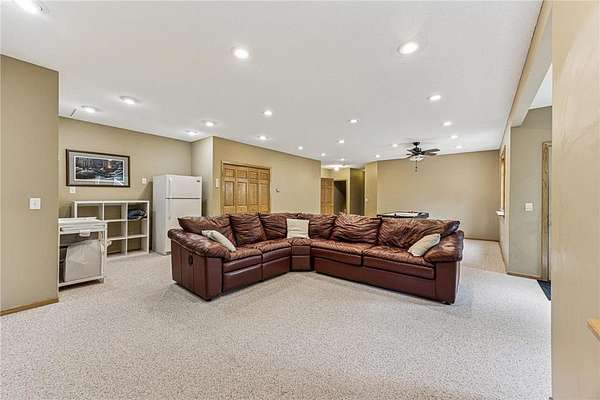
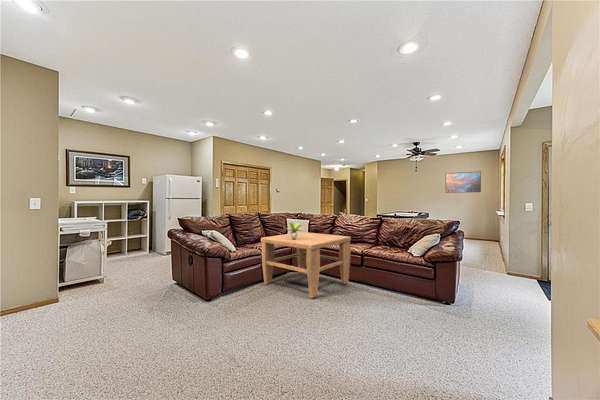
+ coffee table (306, 260)
+ potted plant (294, 230)
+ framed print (462, 182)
